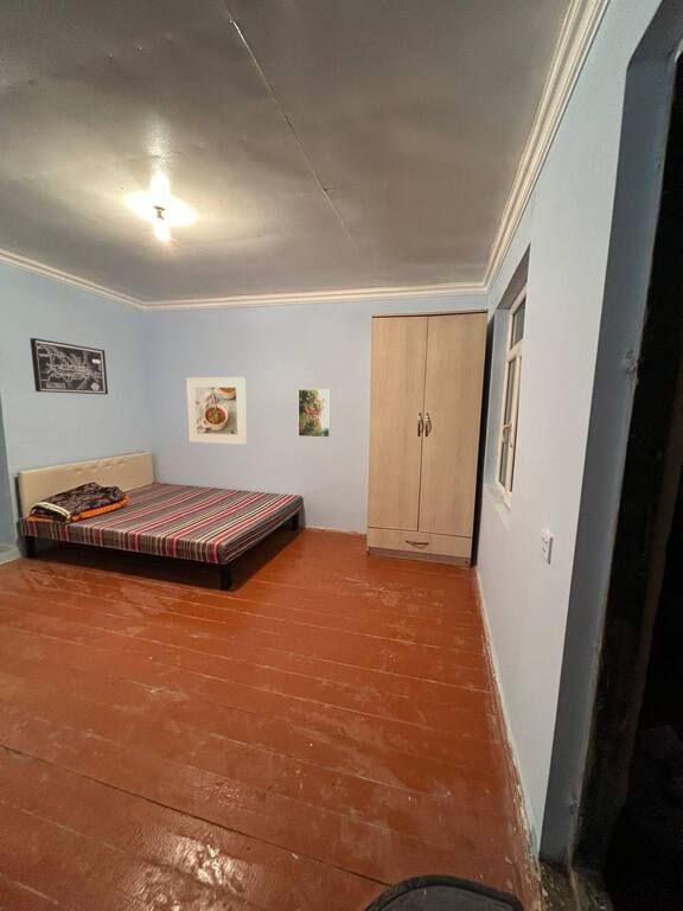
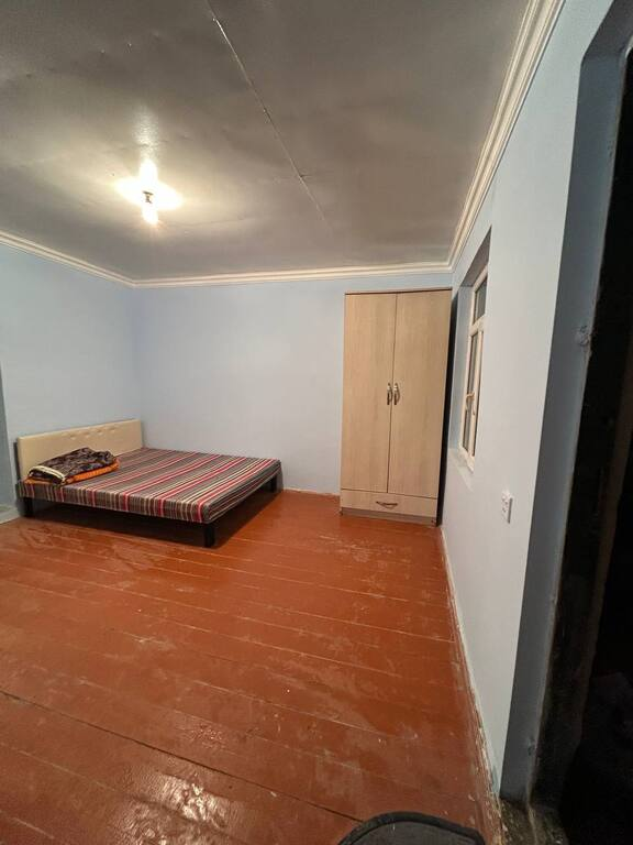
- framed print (314, 413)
- wall art (72, 369)
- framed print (216, 410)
